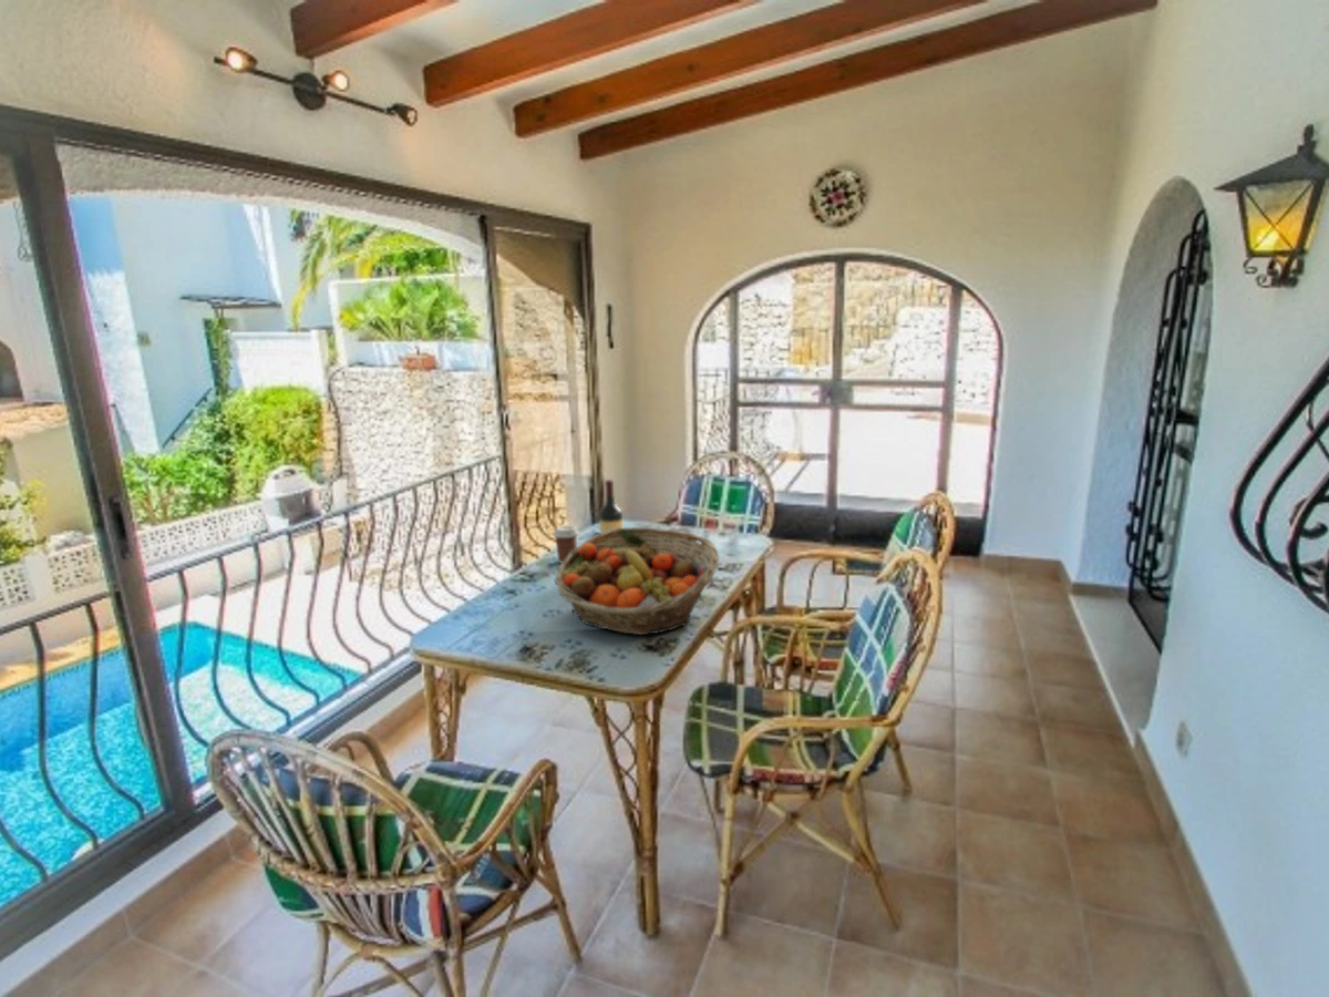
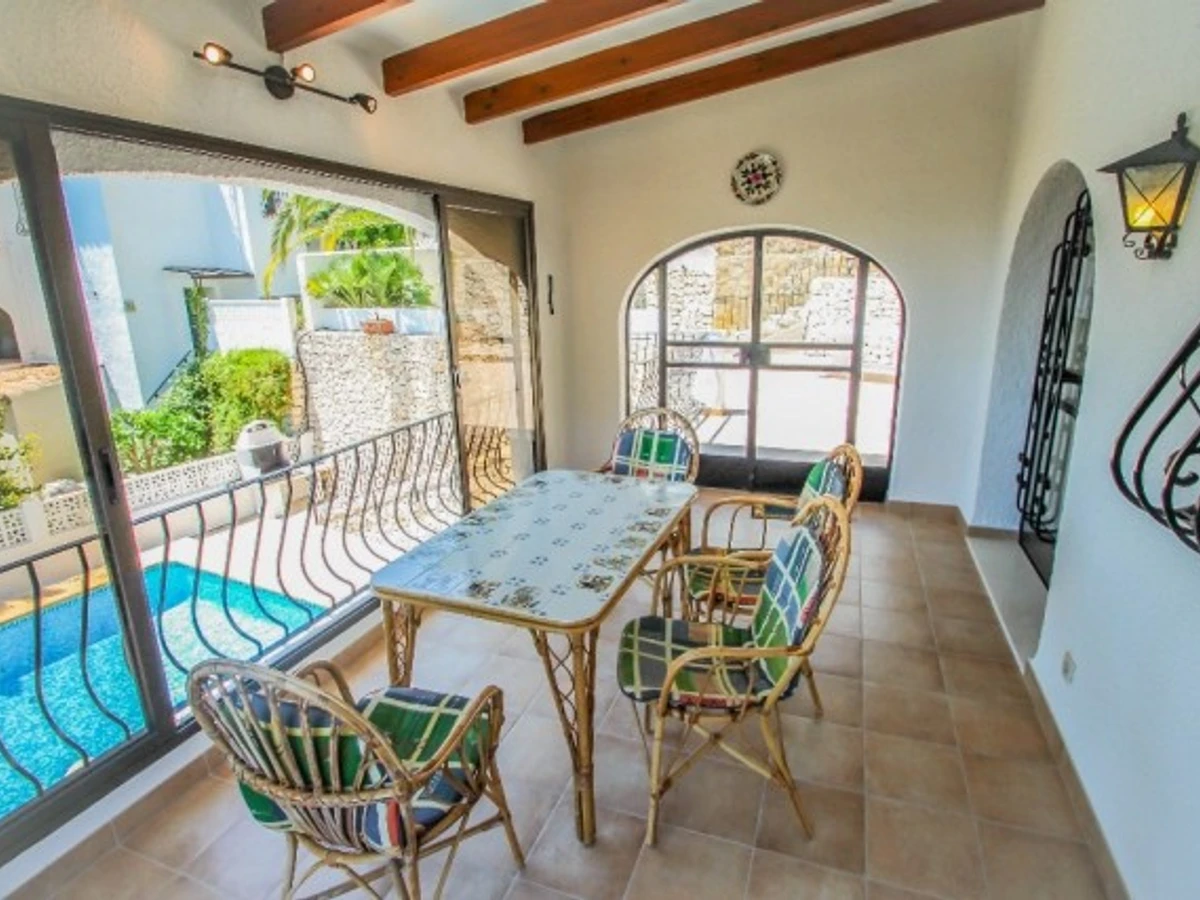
- coffee cup (566, 544)
- wine bottle (610, 523)
- fruit basket (636, 577)
